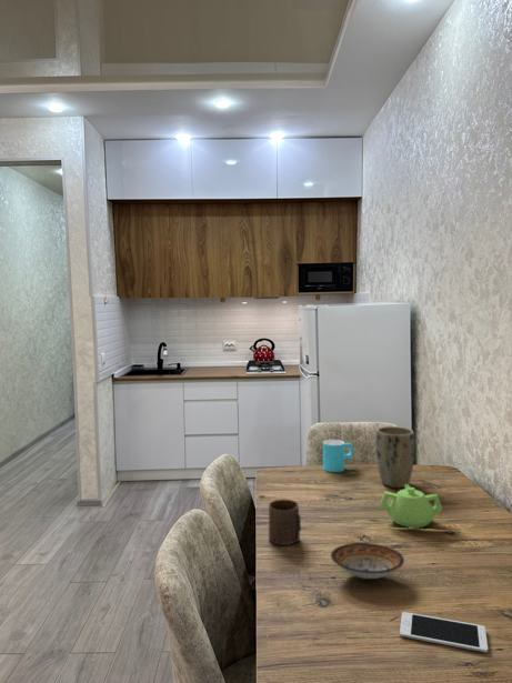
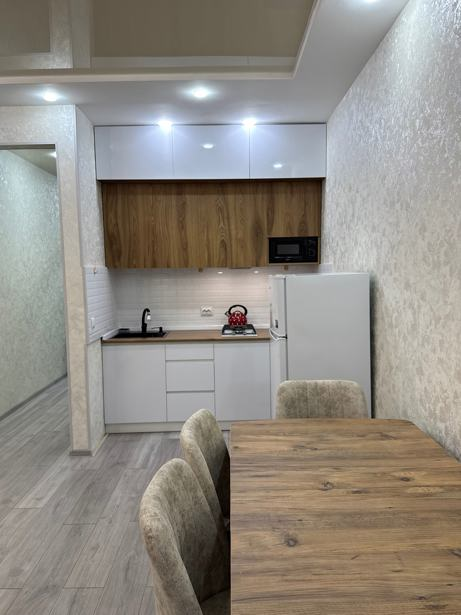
- teapot (410, 503)
- cup (284, 521)
- cup (338, 455)
- cell phone (442, 631)
- bowl (367, 565)
- plant pot (394, 456)
